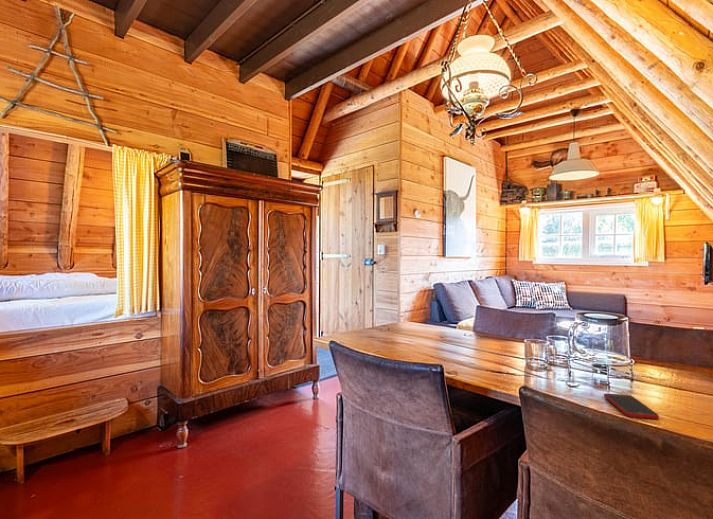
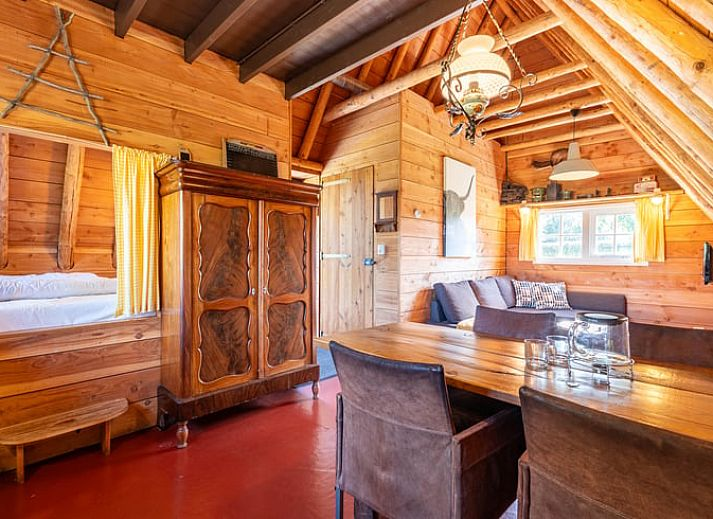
- cell phone (629, 405)
